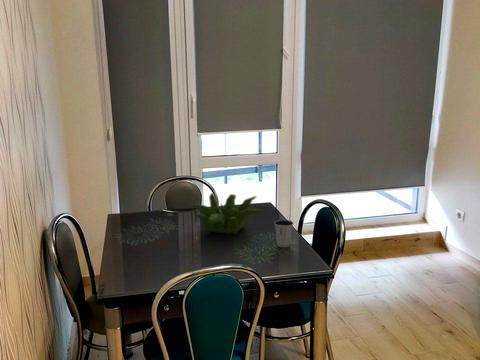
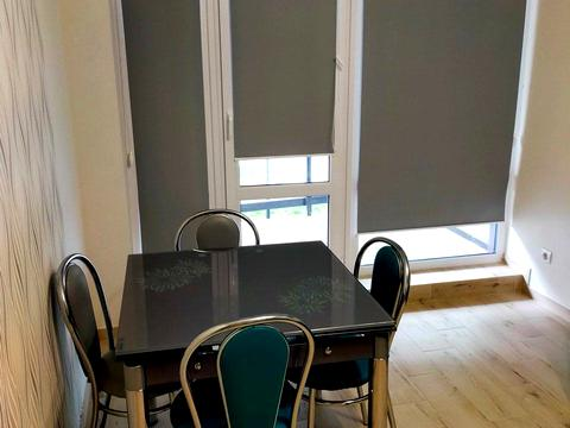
- plant (223, 217)
- dixie cup (283, 234)
